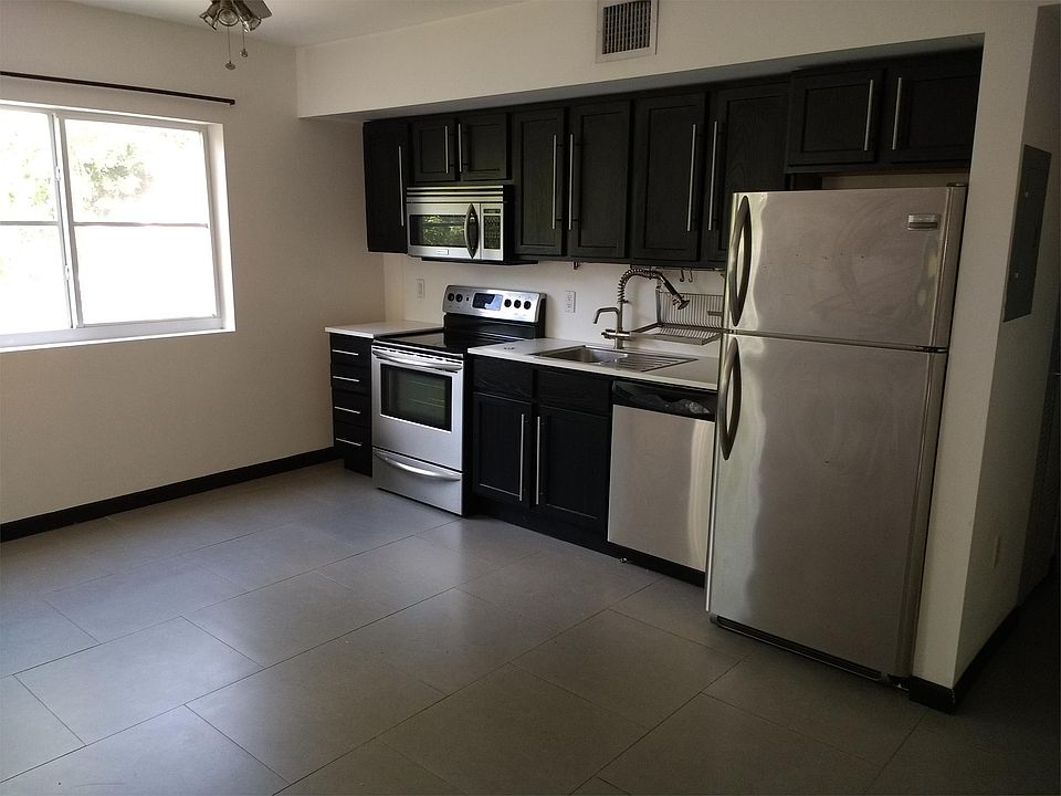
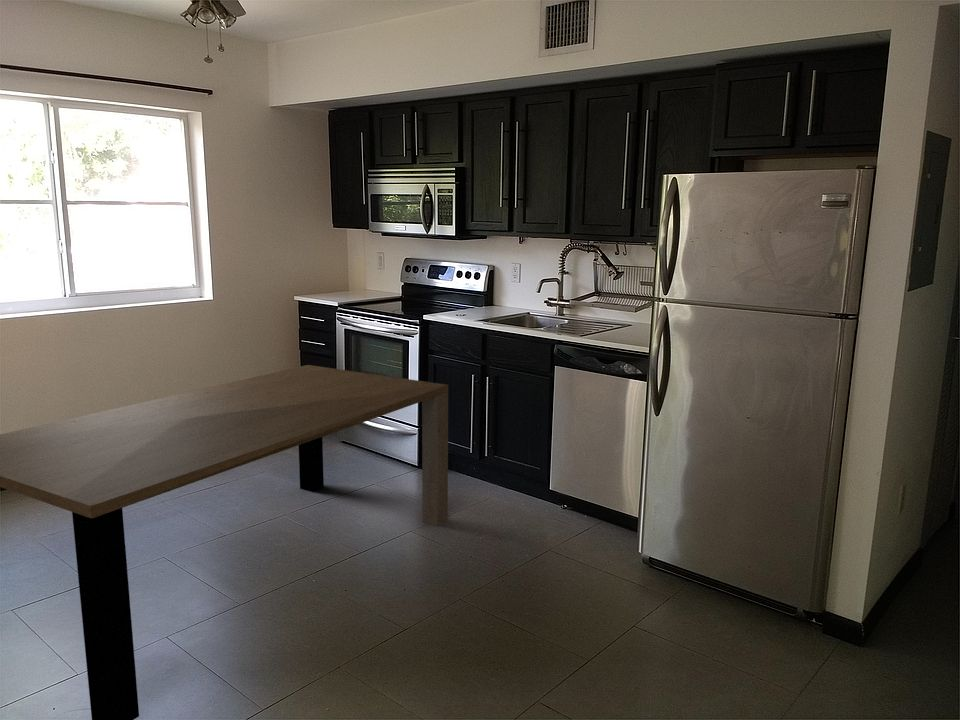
+ dining table (232, 468)
